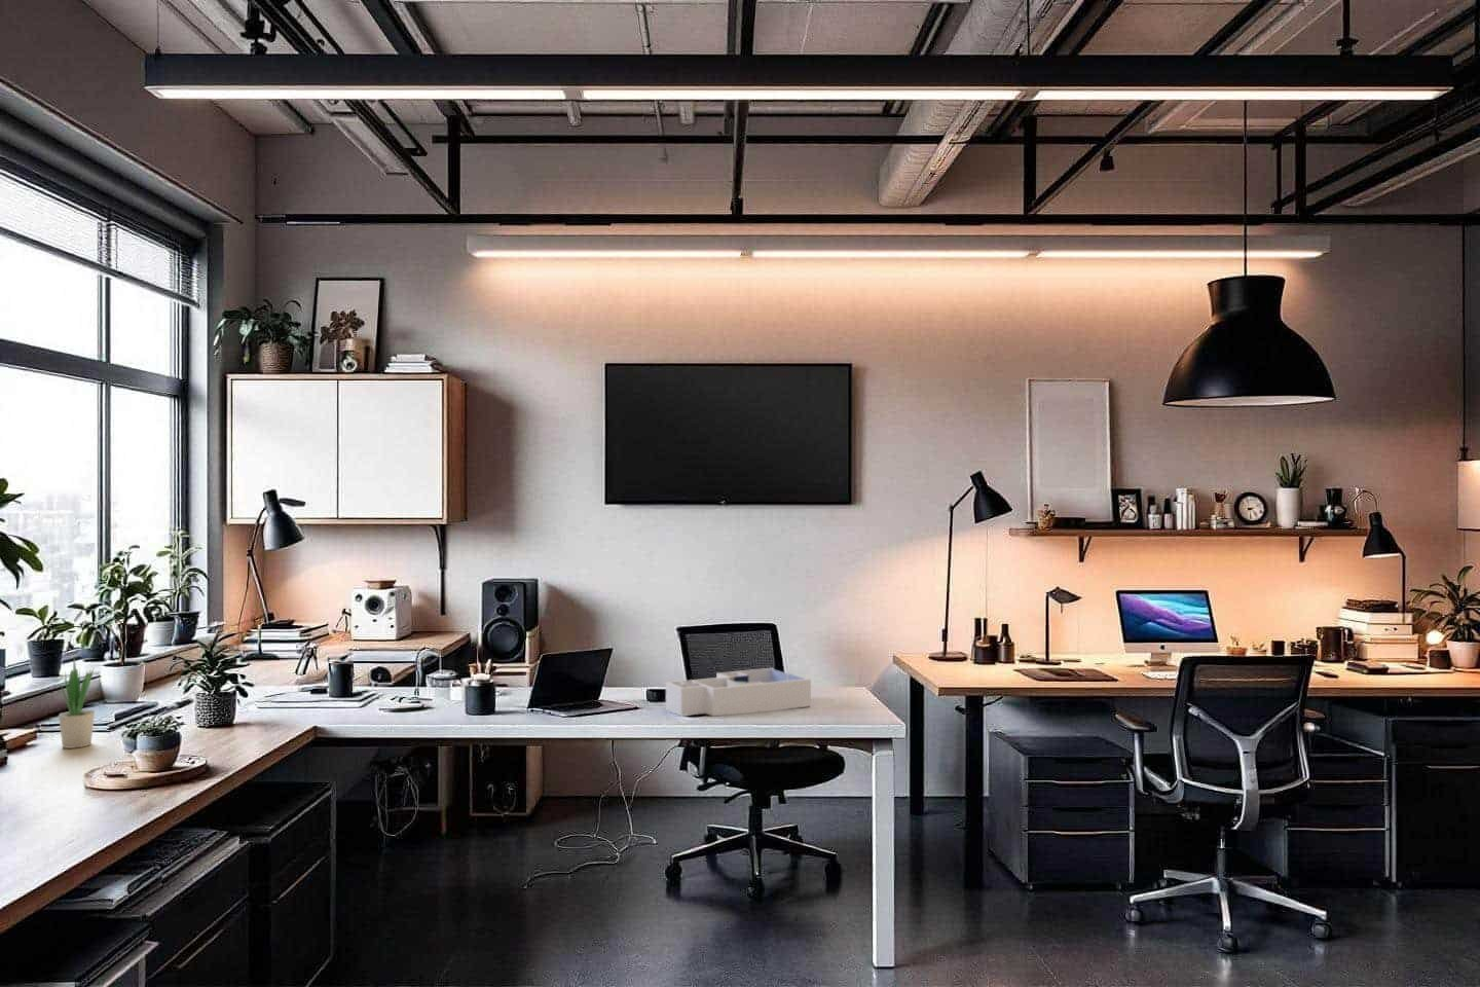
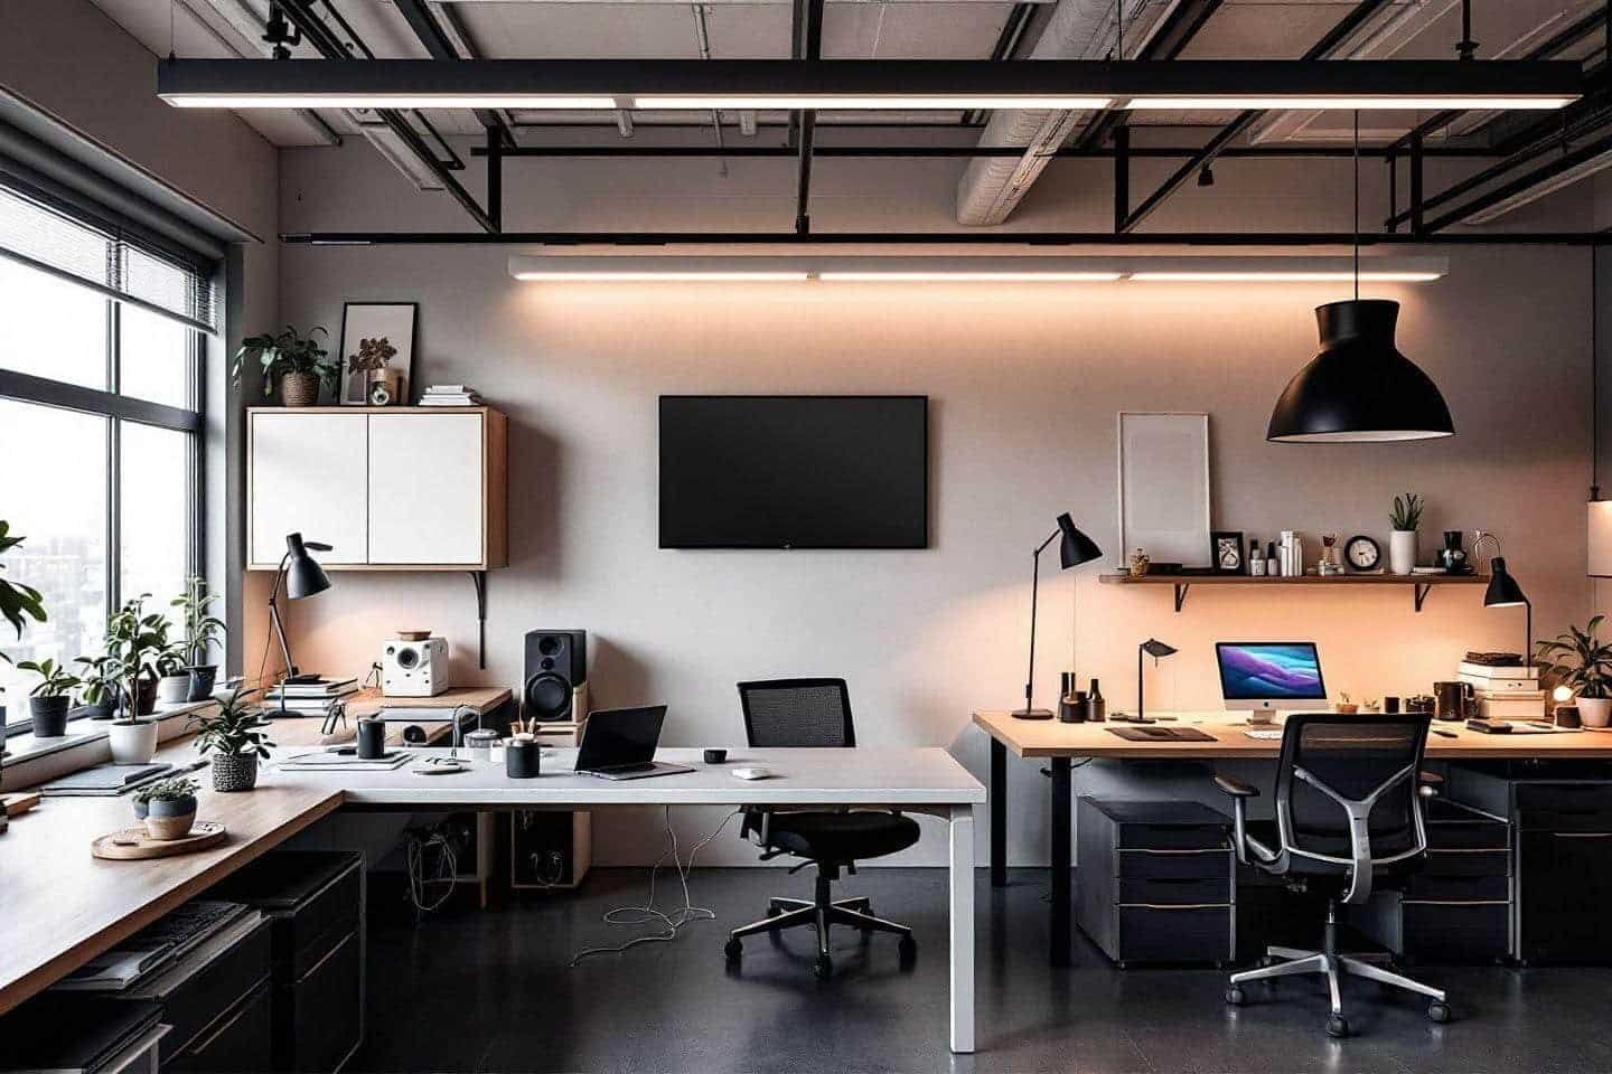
- desk organizer (732, 692)
- potted plant (77, 701)
